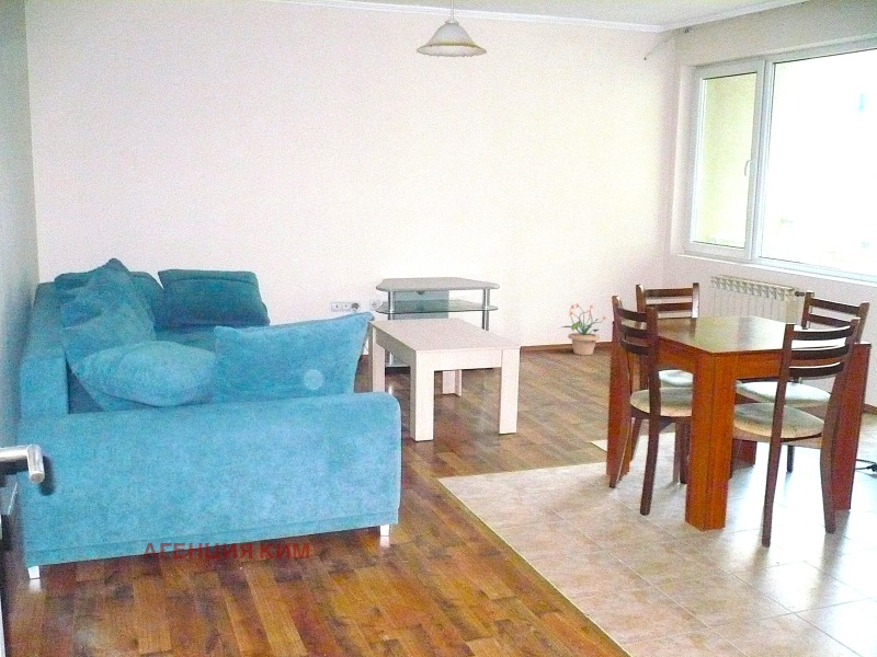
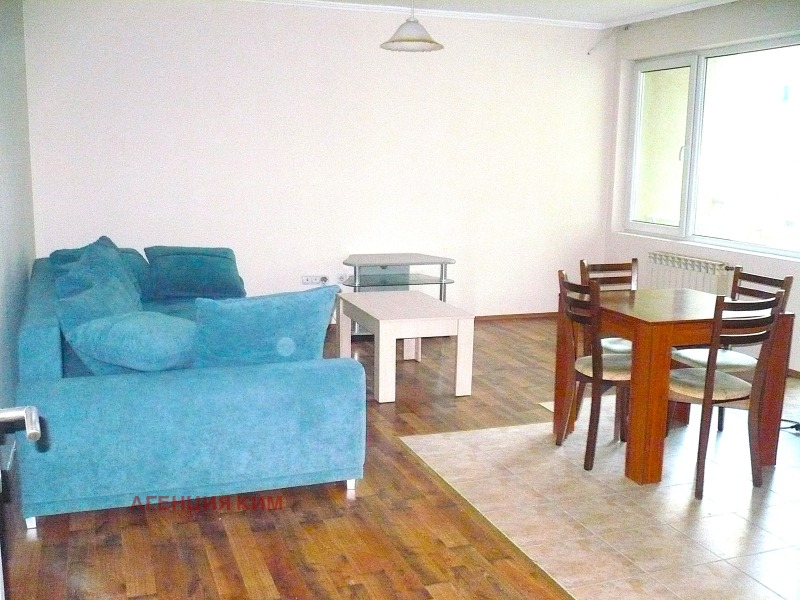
- potted plant (582, 327)
